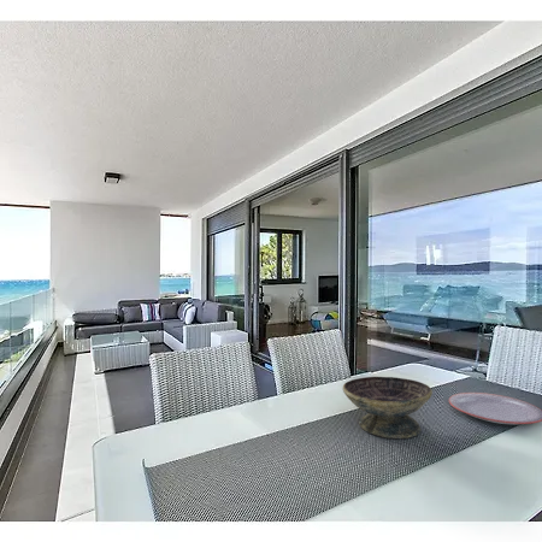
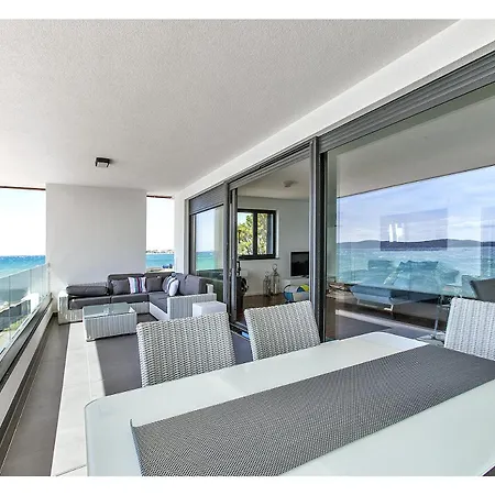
- decorative bowl (385, 405)
- plate (494, 408)
